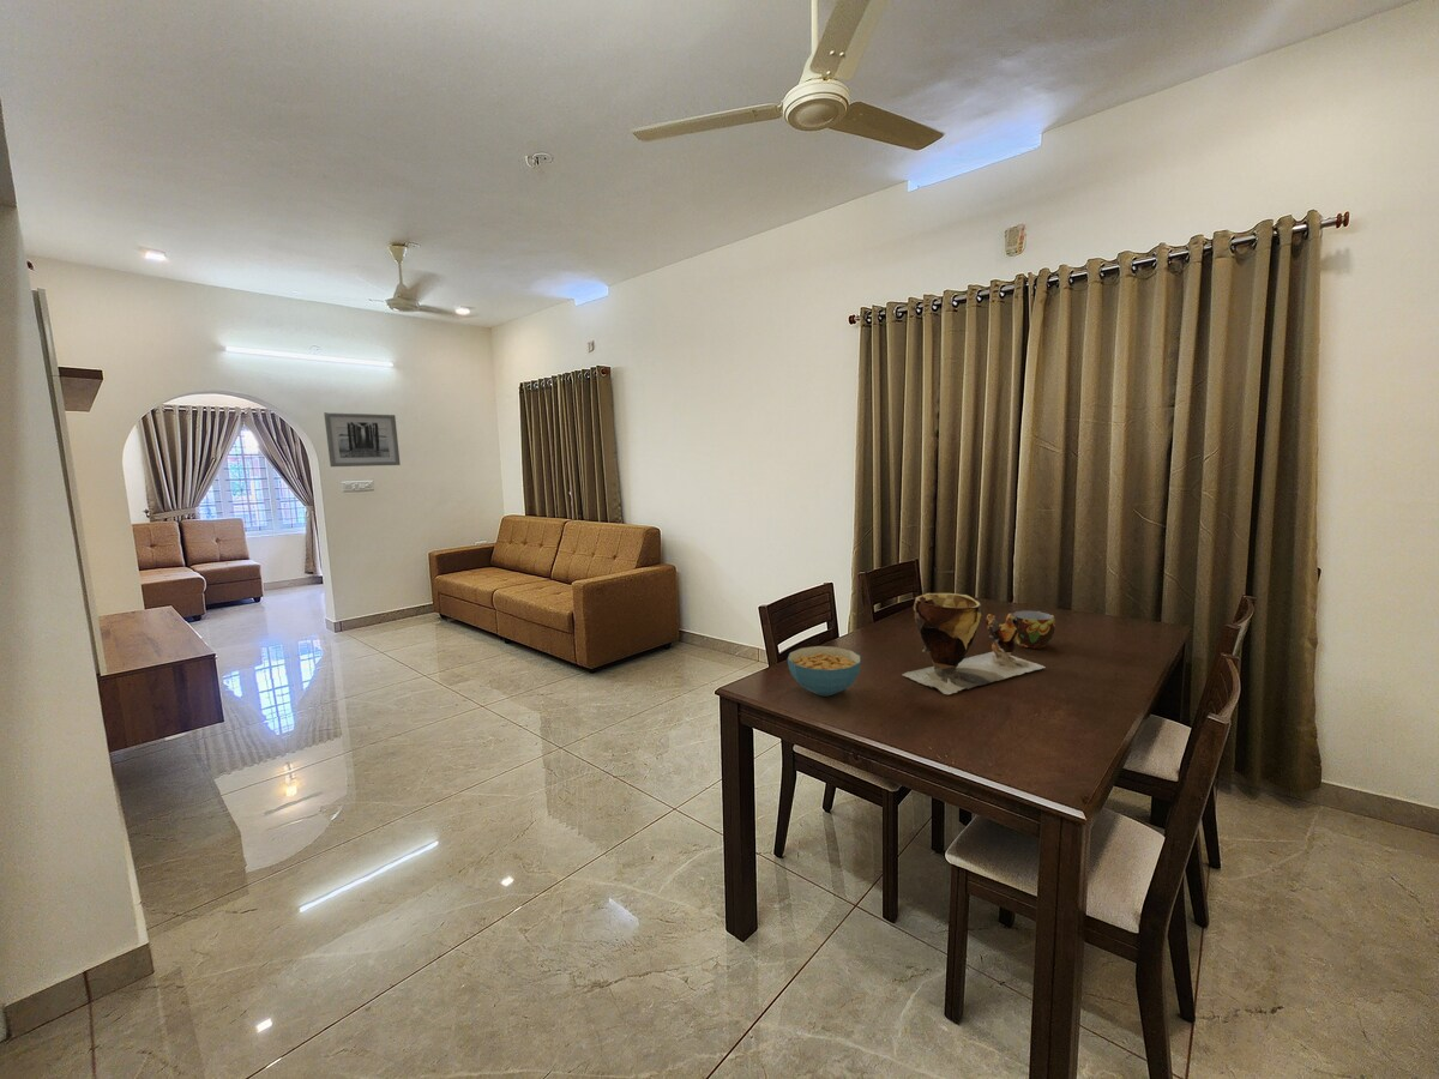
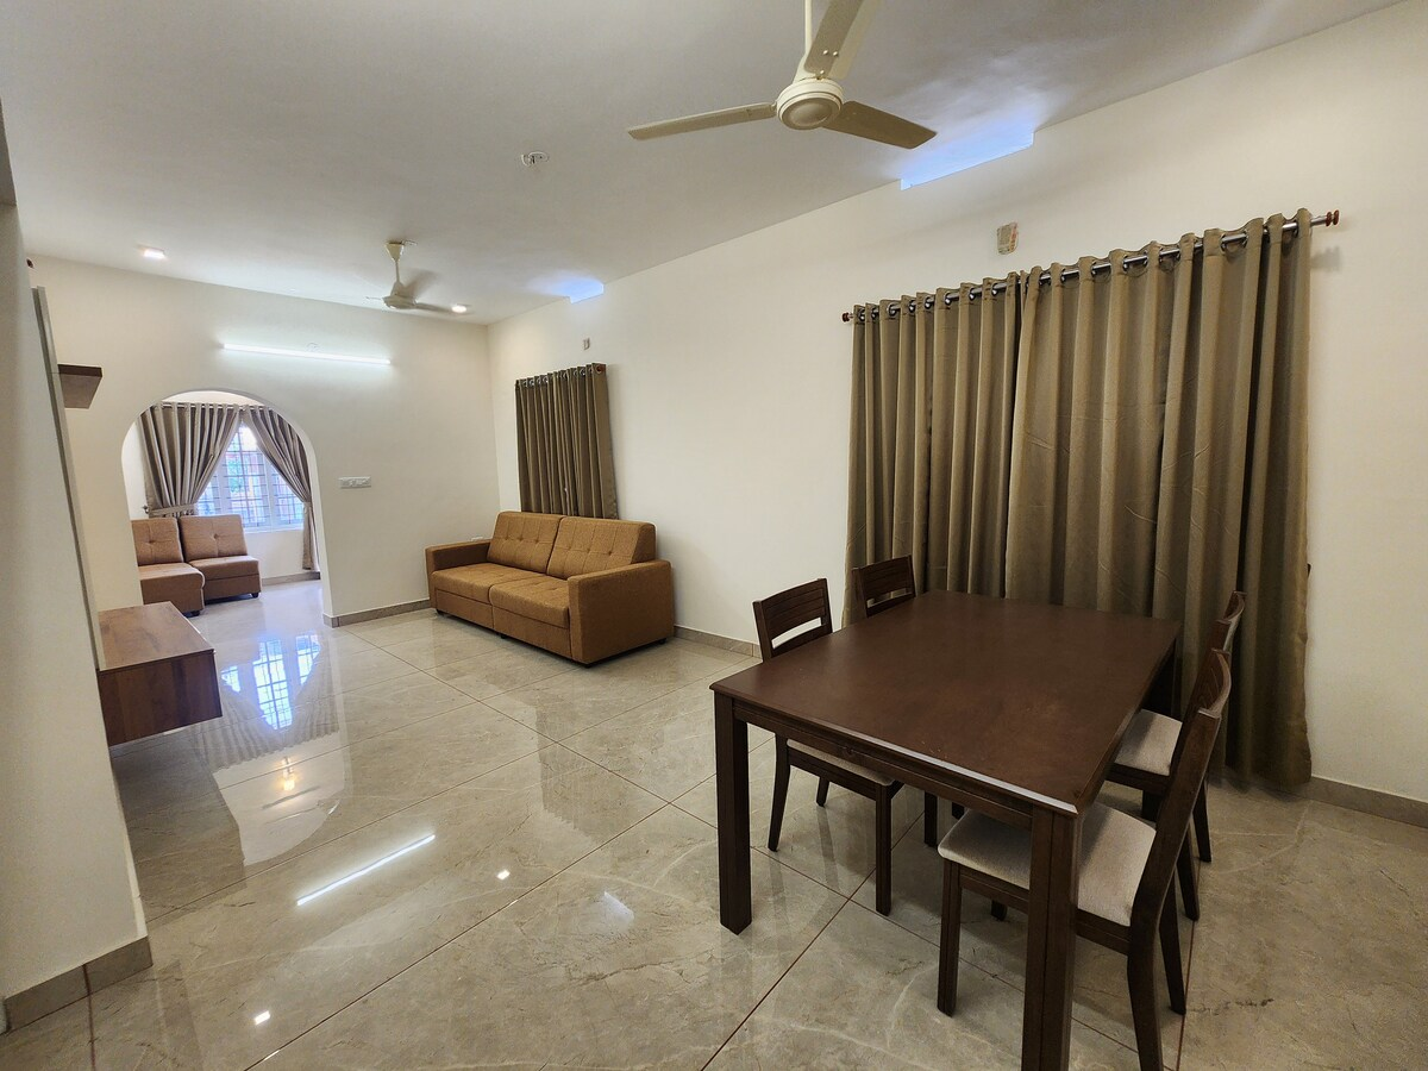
- cereal bowl (824, 674)
- cup (1029, 628)
- wall art (363, 440)
- clay pot (973, 632)
